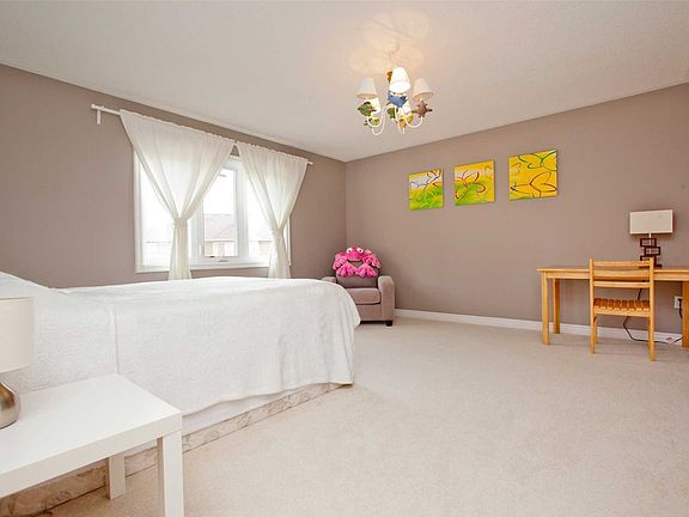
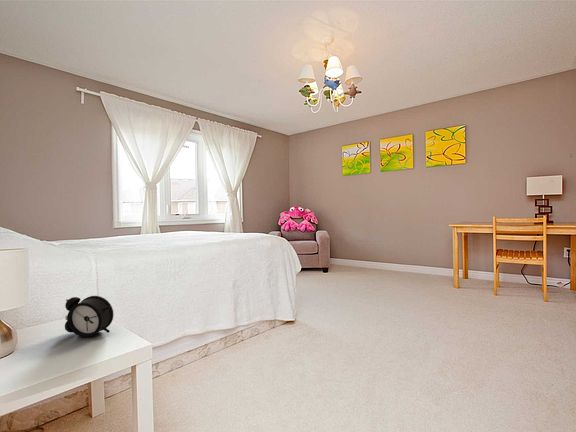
+ alarm clock (88, 315)
